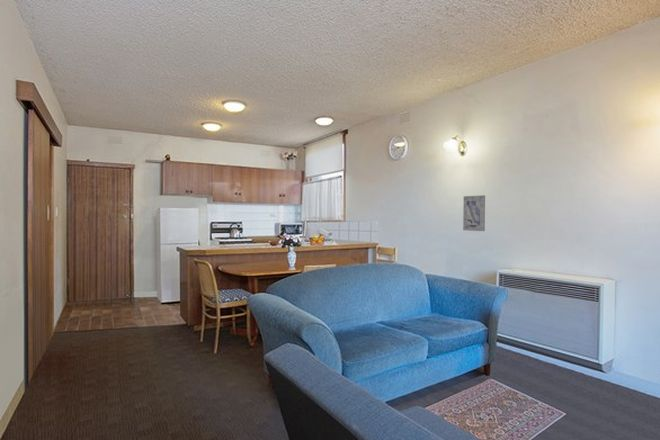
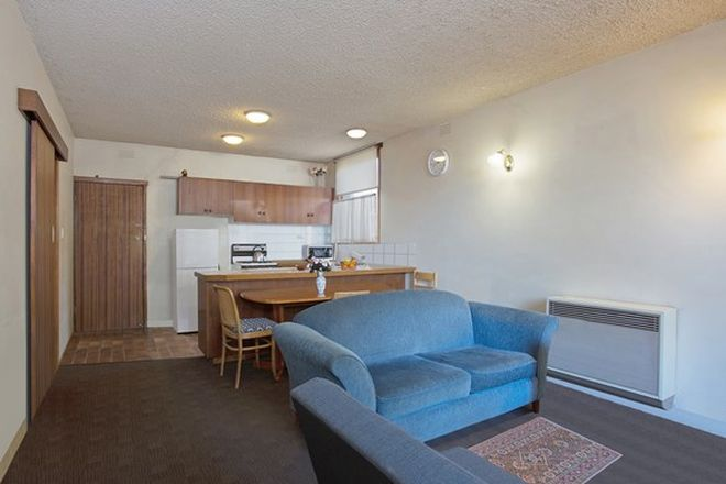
- wall art (473, 213)
